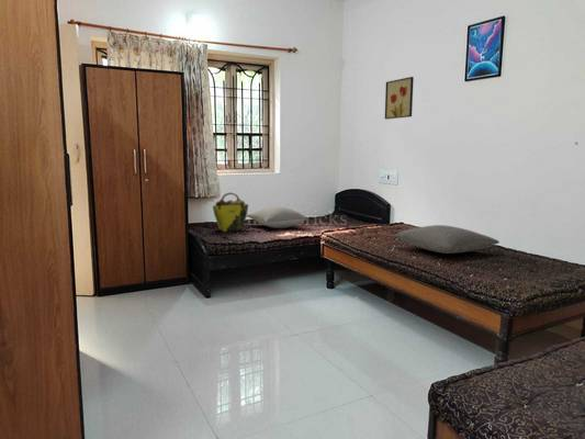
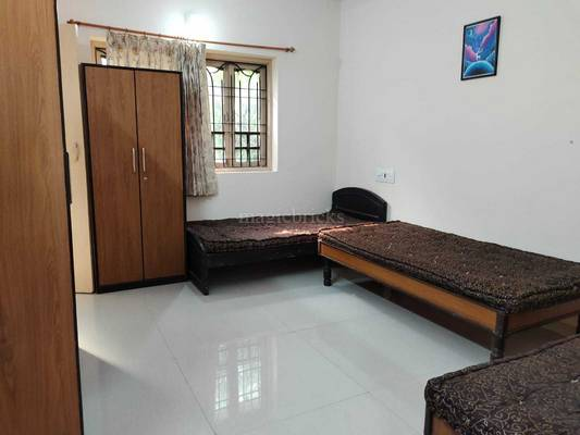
- pillow (445, 238)
- tote bag (230, 211)
- pillow (275, 216)
- wall art (398, 99)
